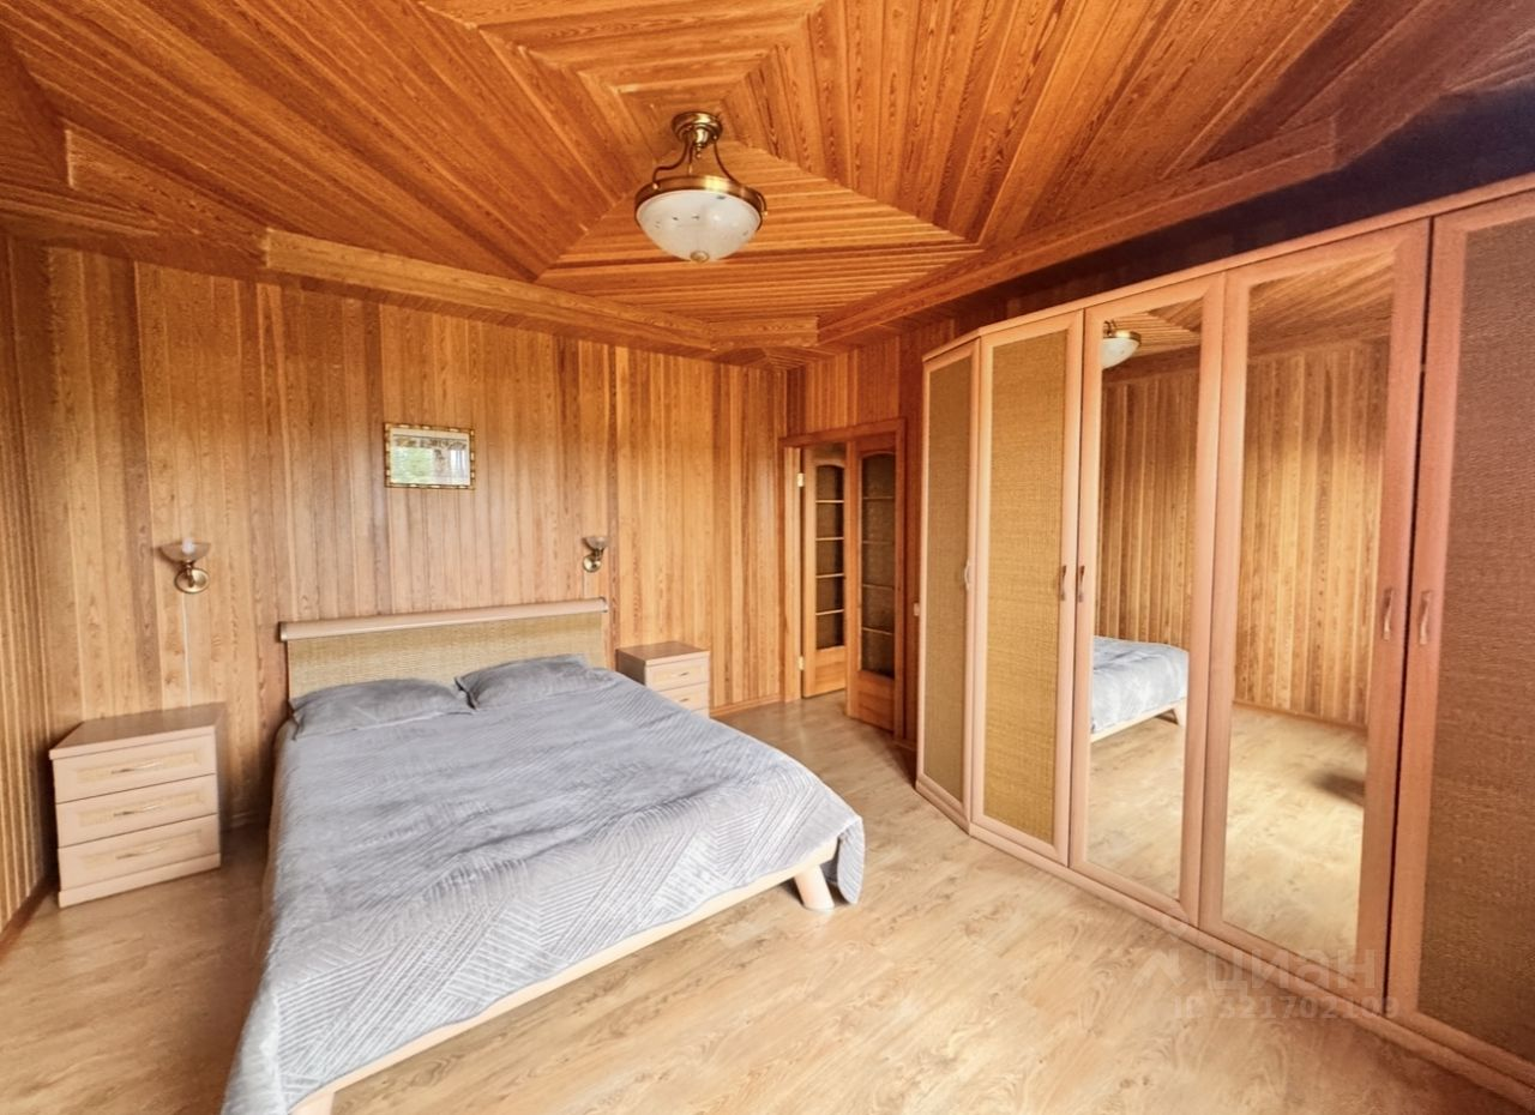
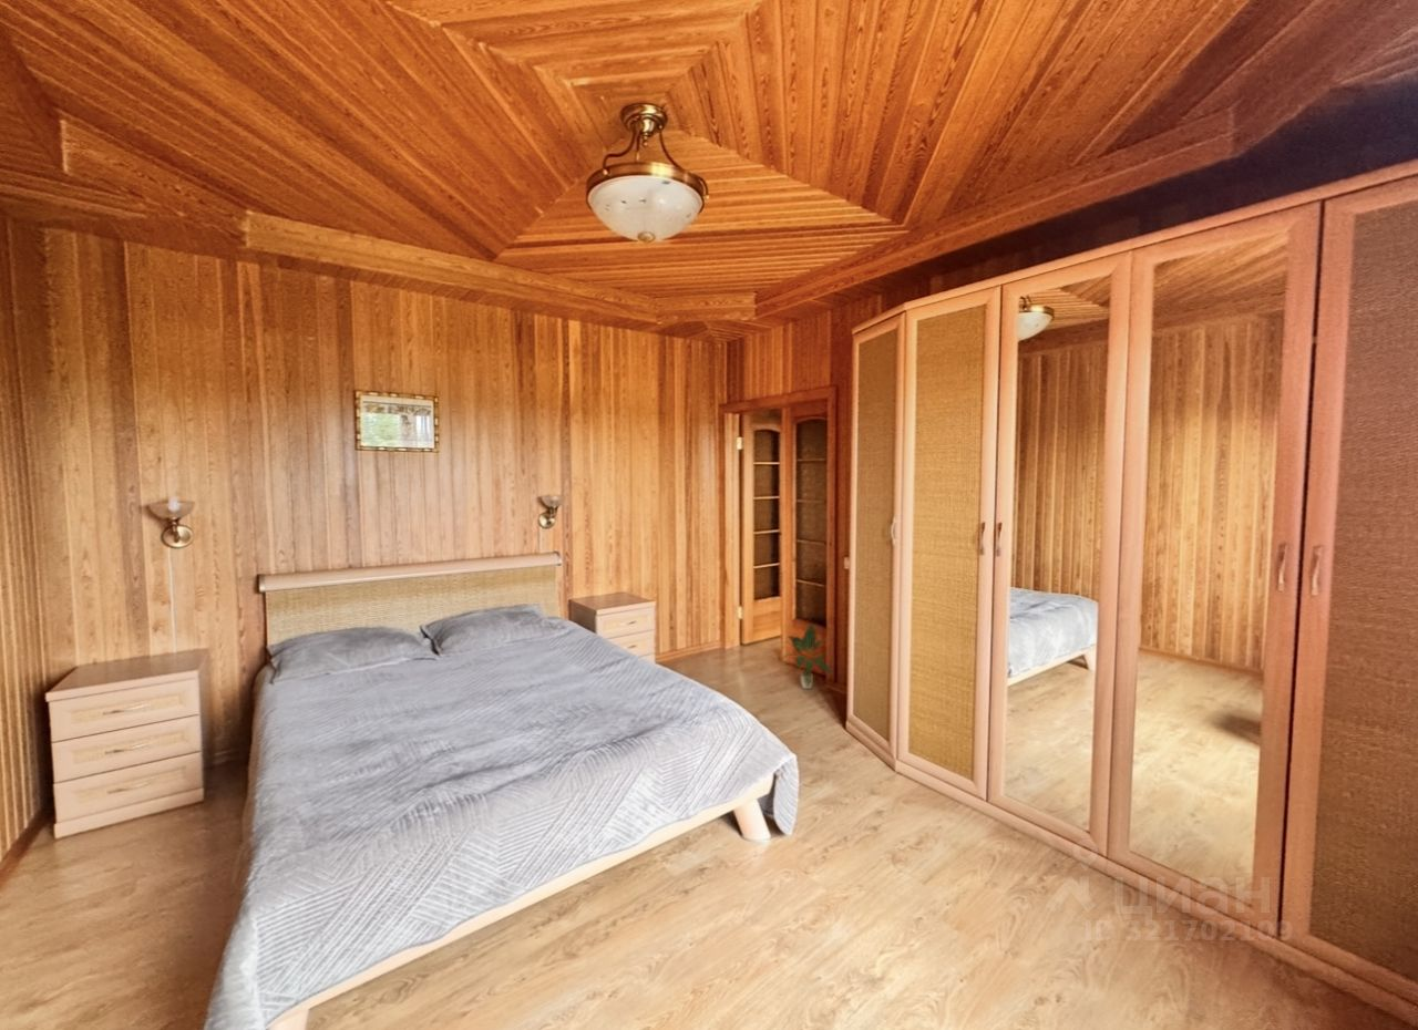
+ potted plant (804, 657)
